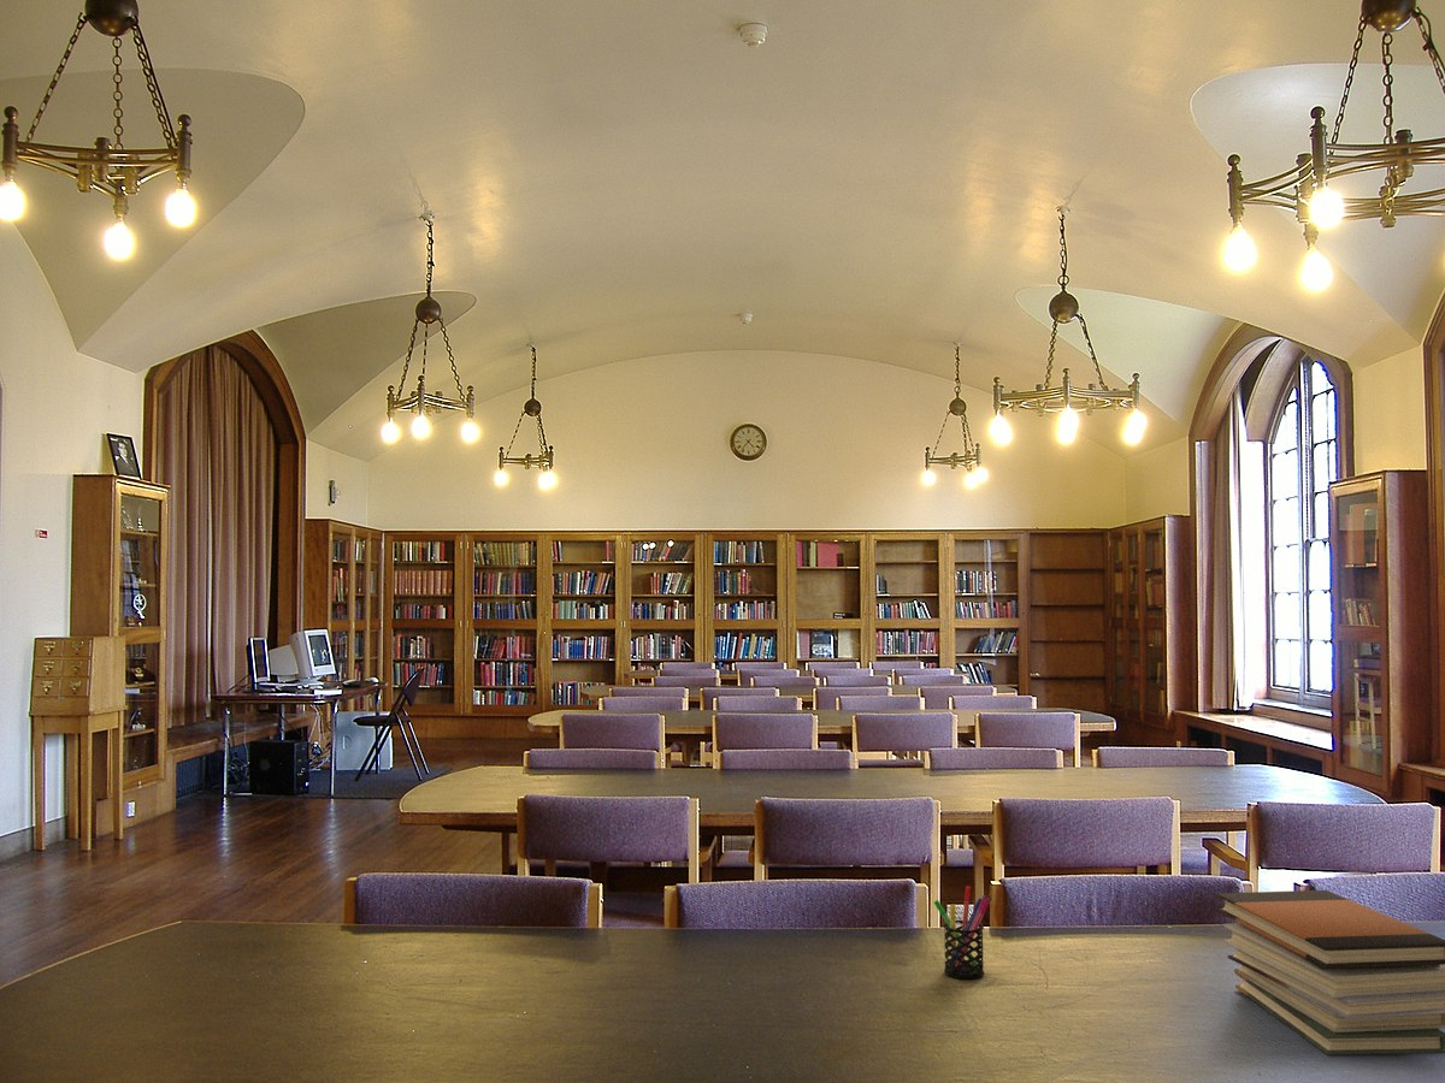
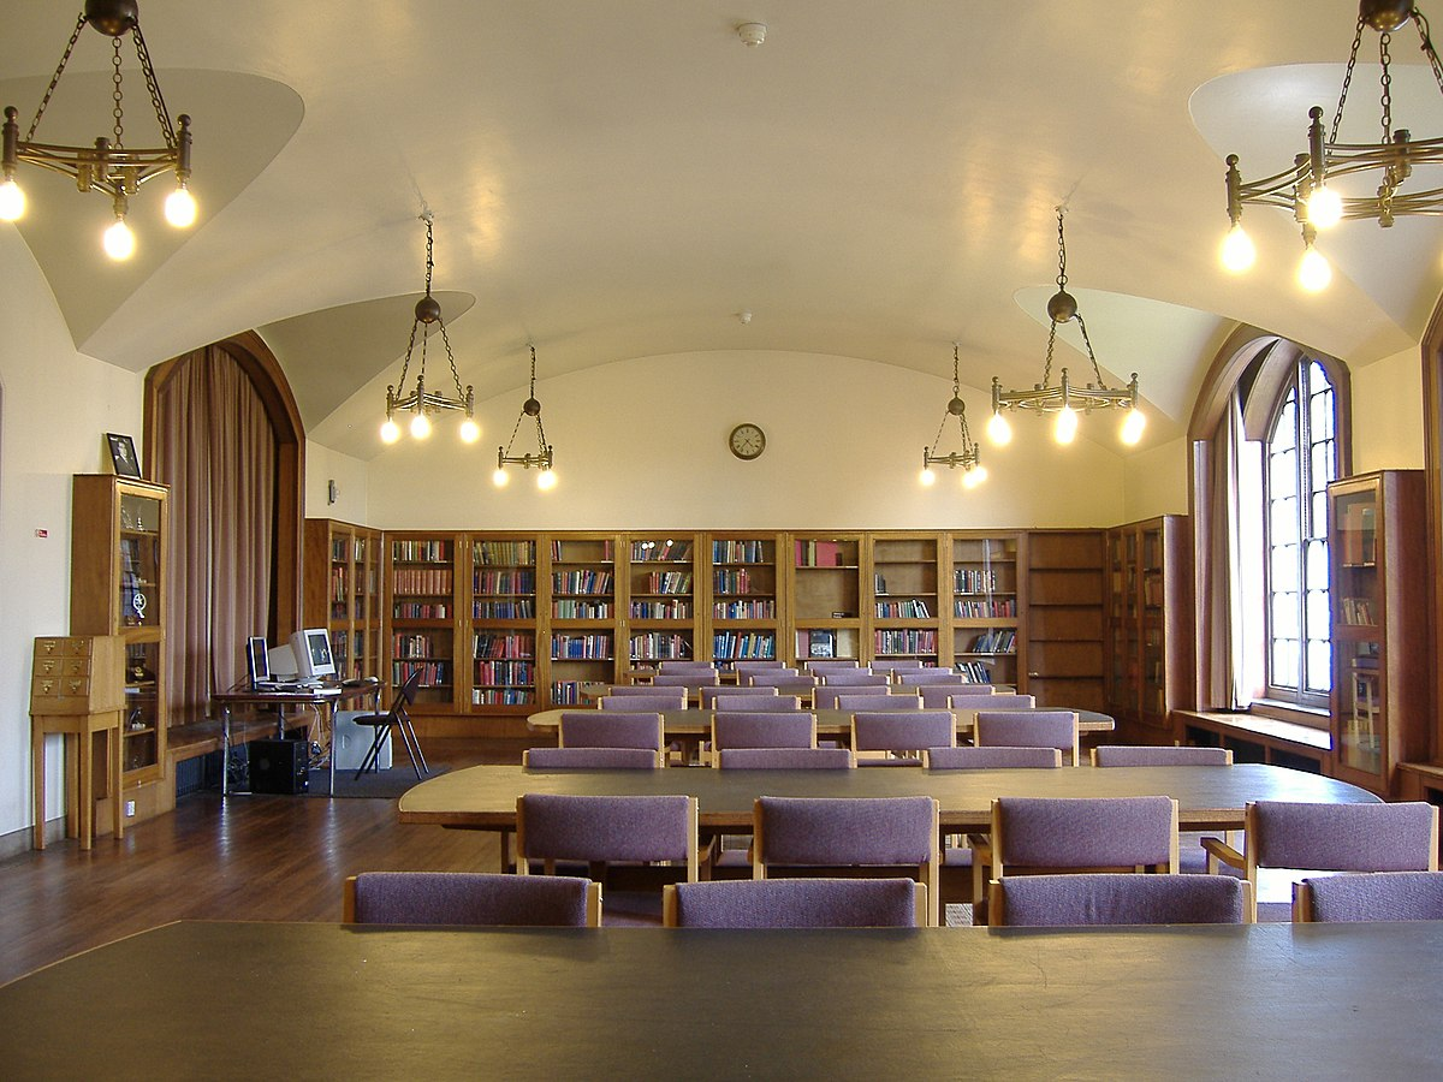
- pen holder (959, 930)
- book stack (1331, 967)
